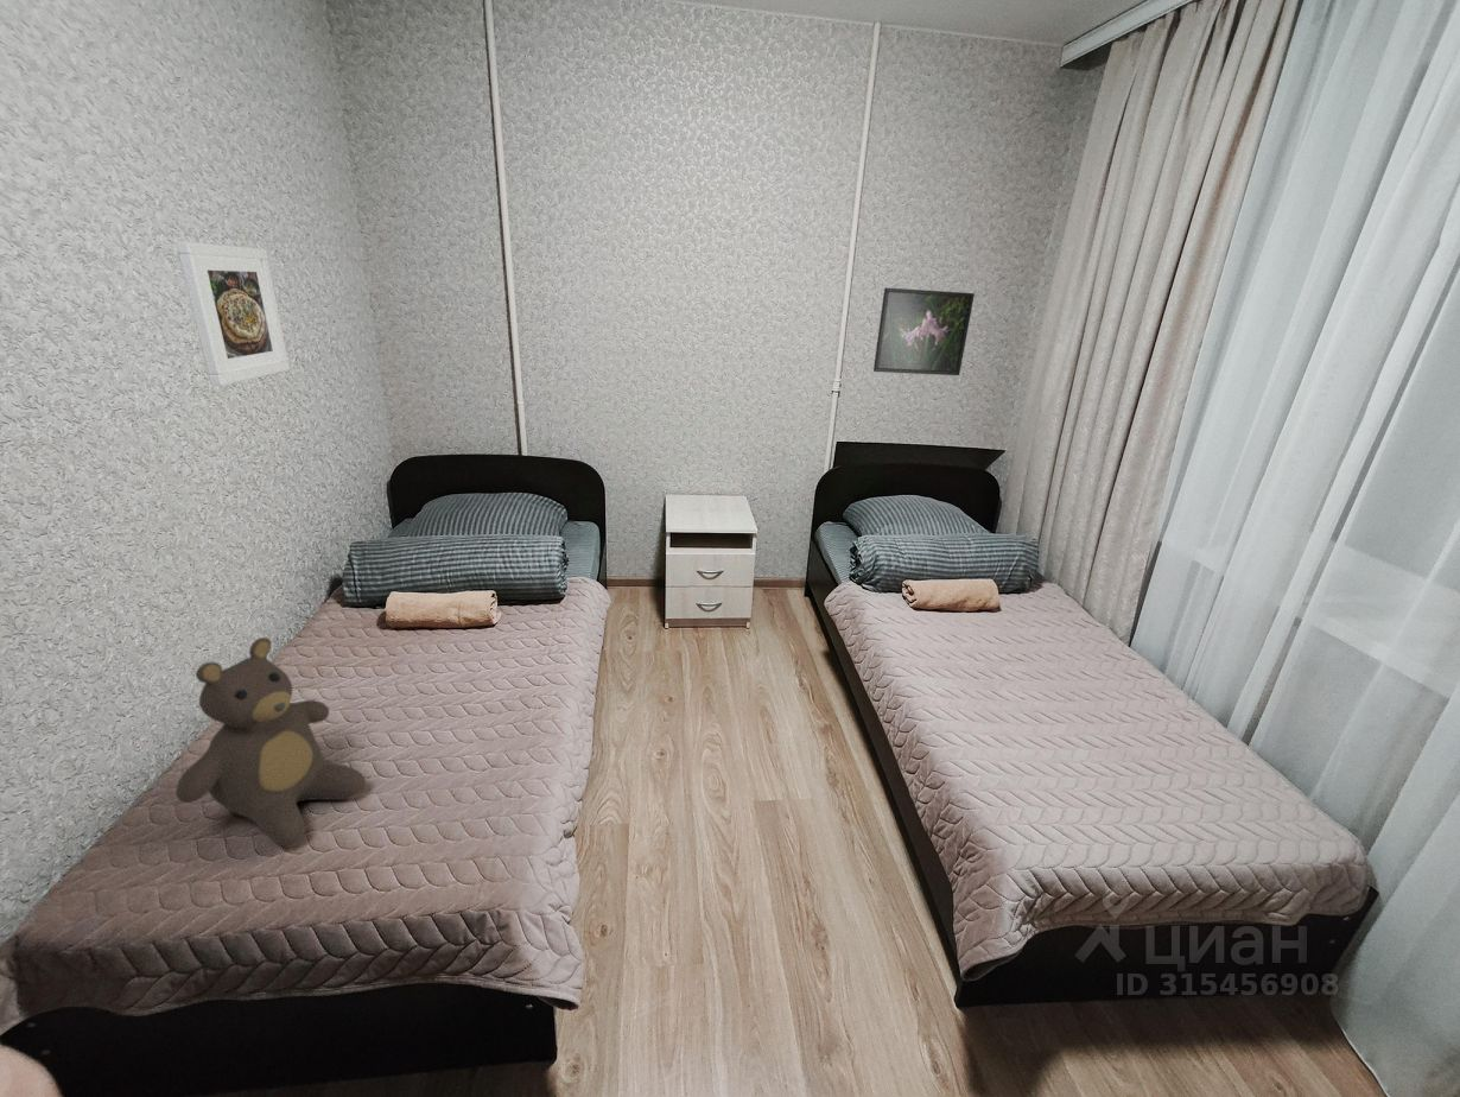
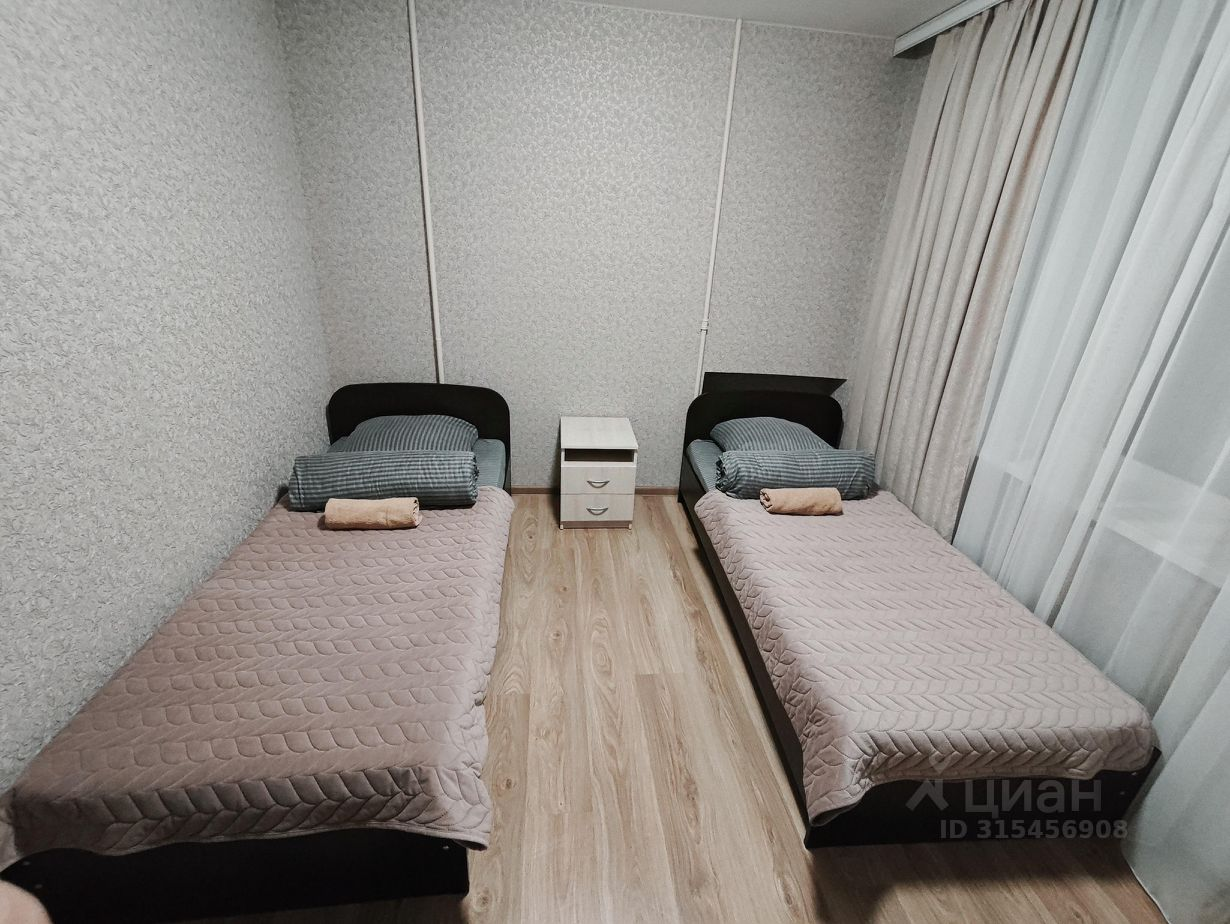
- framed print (922, 332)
- teddy bear (273, 735)
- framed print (240, 313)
